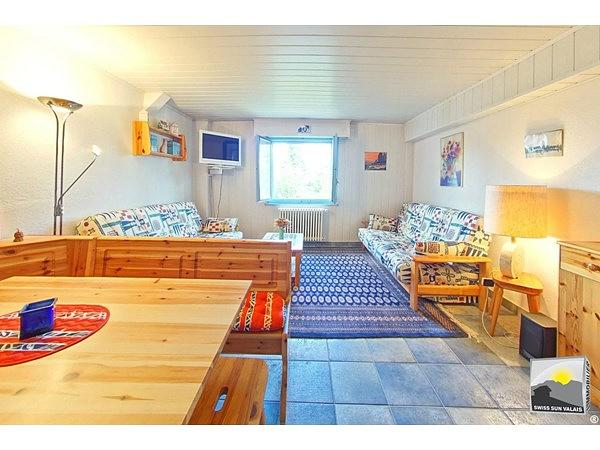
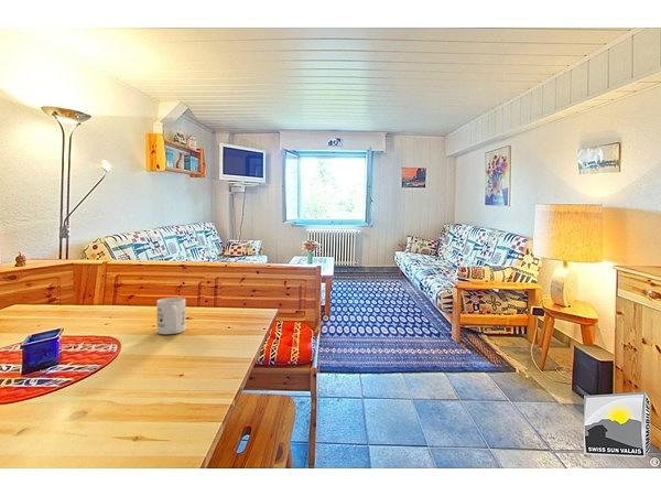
+ mug (172, 316)
